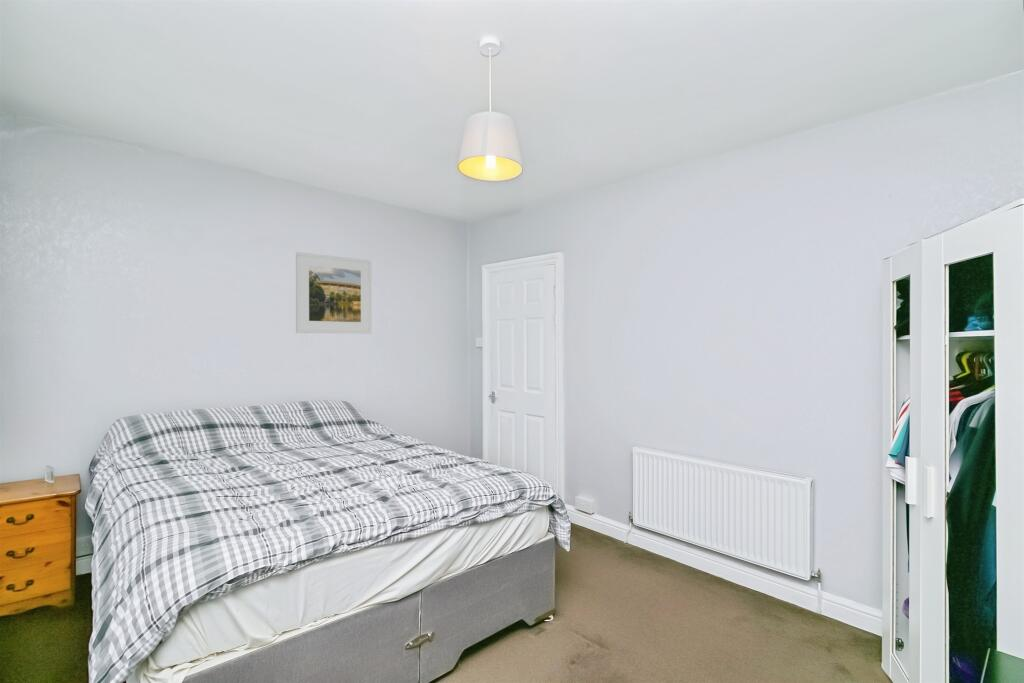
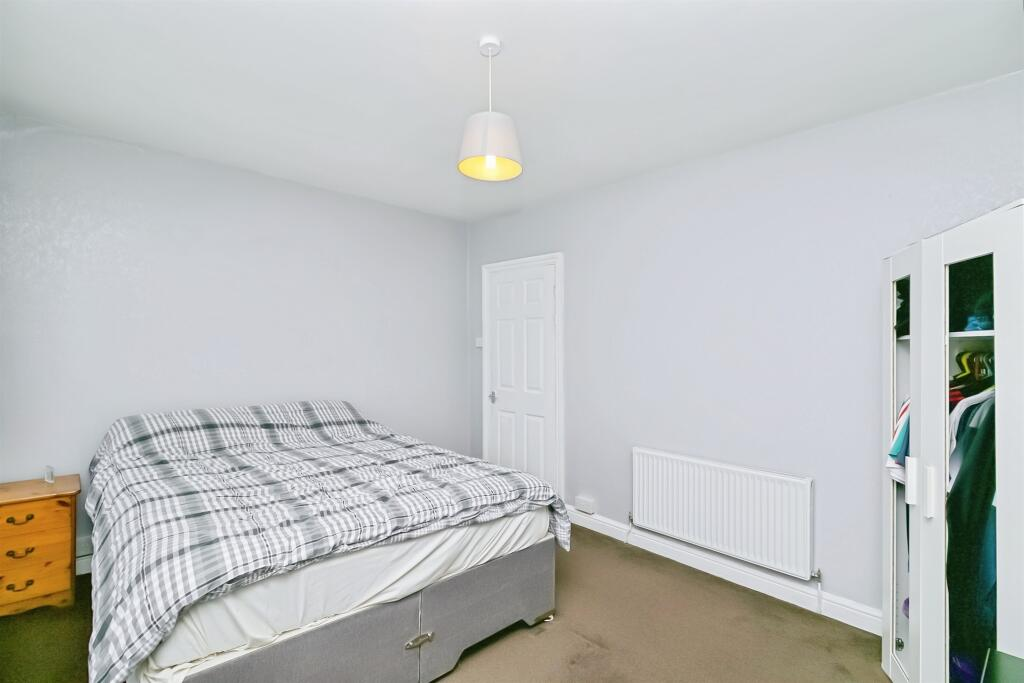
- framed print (335, 294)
